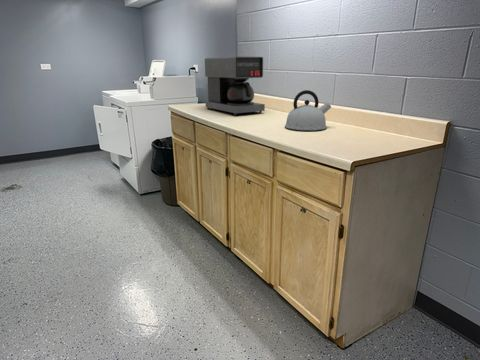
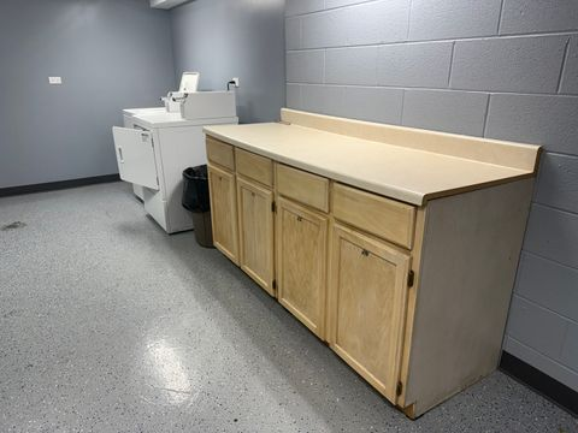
- kettle (308, 108)
- coffee maker (233, 84)
